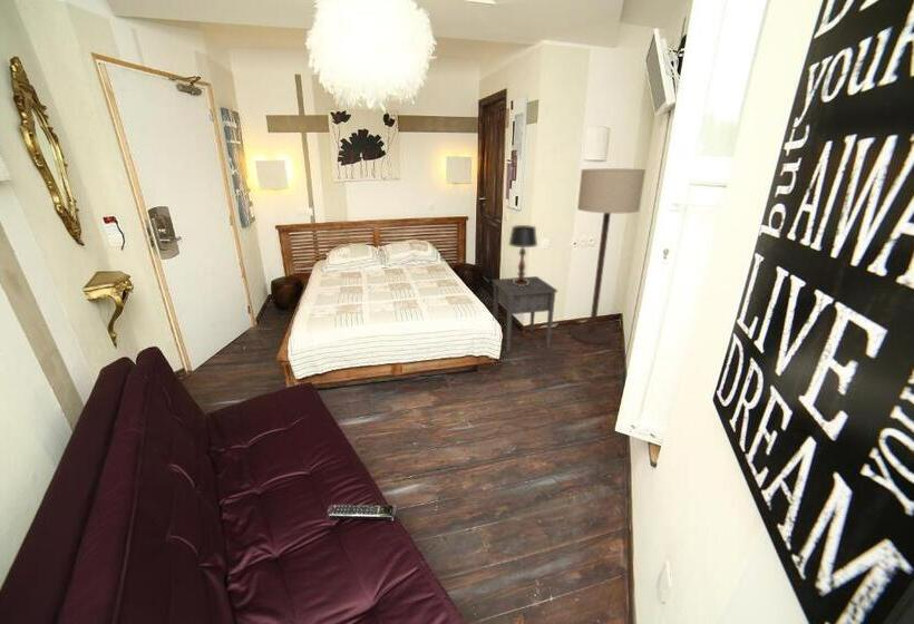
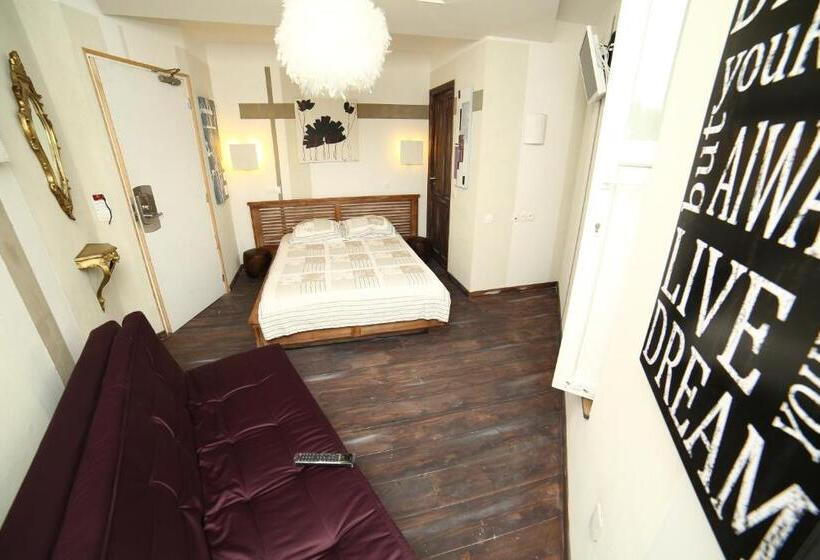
- nightstand (522, 312)
- floor lamp (601, 259)
- table lamp (522, 255)
